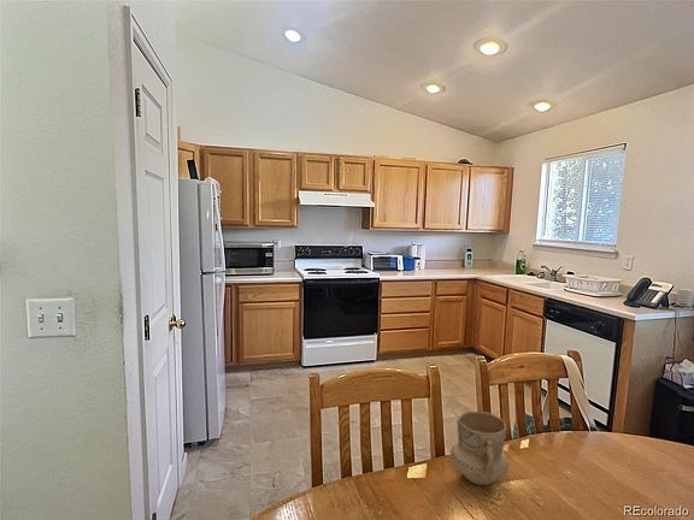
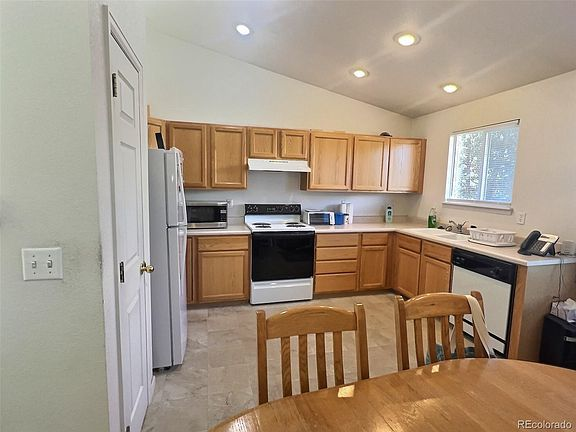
- mug (478, 448)
